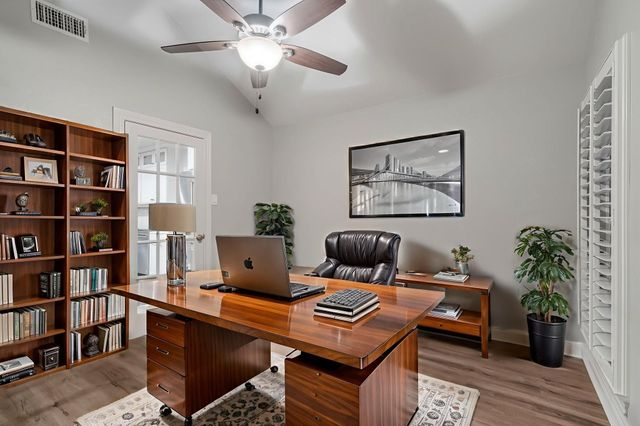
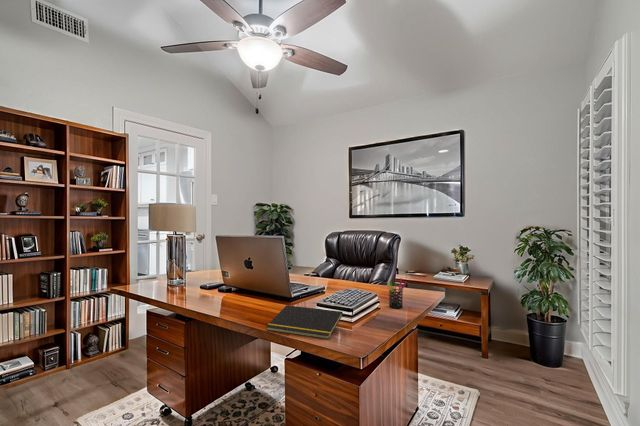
+ notepad (305, 320)
+ pen holder (395, 292)
